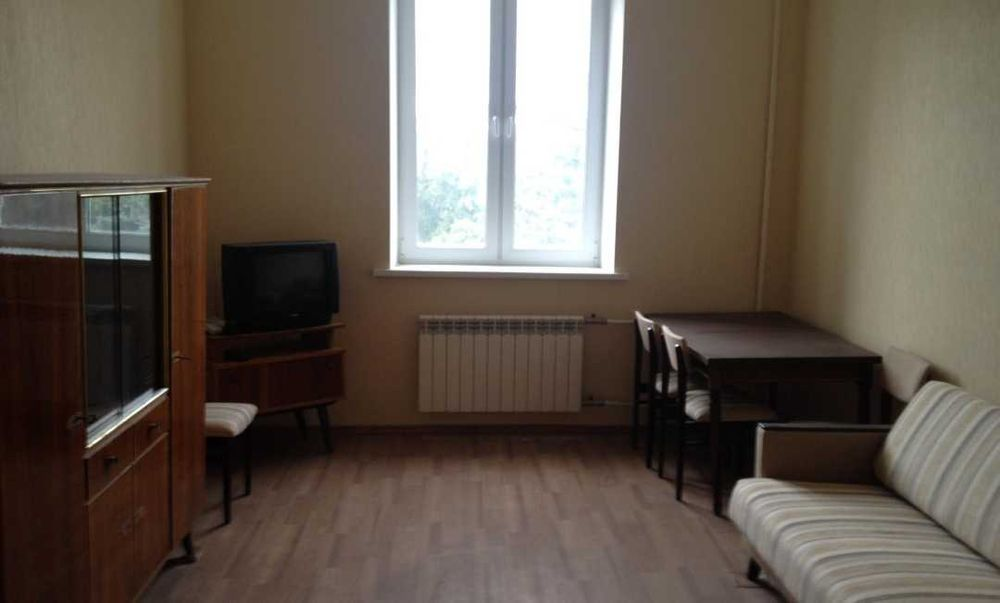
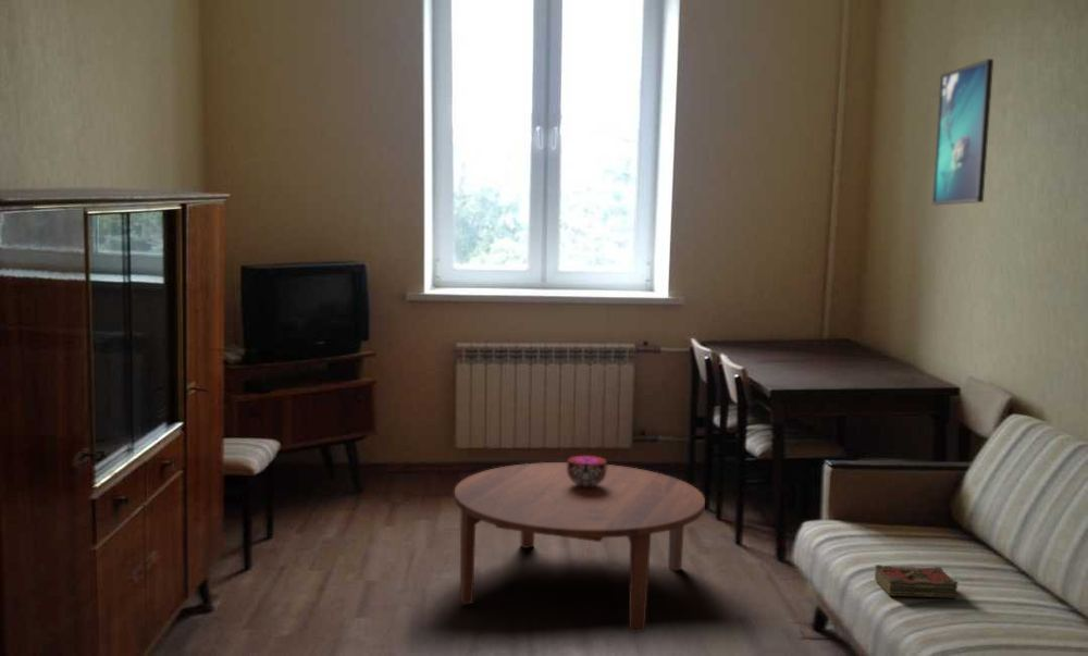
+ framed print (961, 135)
+ coffee table (578, 539)
+ book (915, 580)
+ decorative bowl (586, 472)
